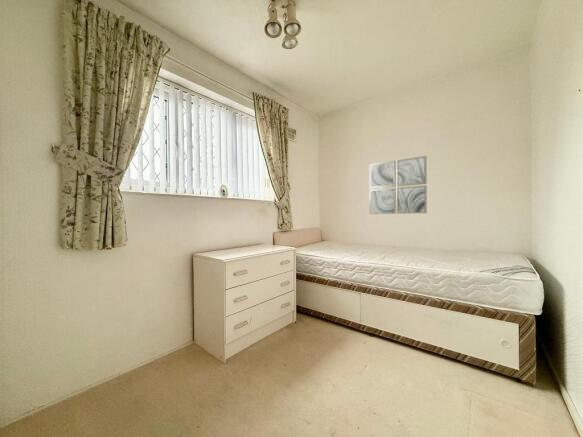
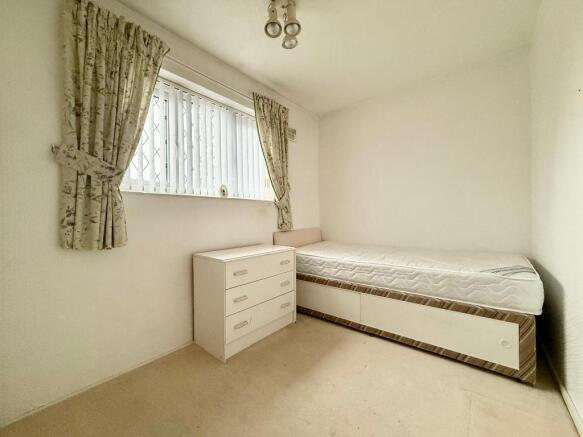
- wall art (395, 186)
